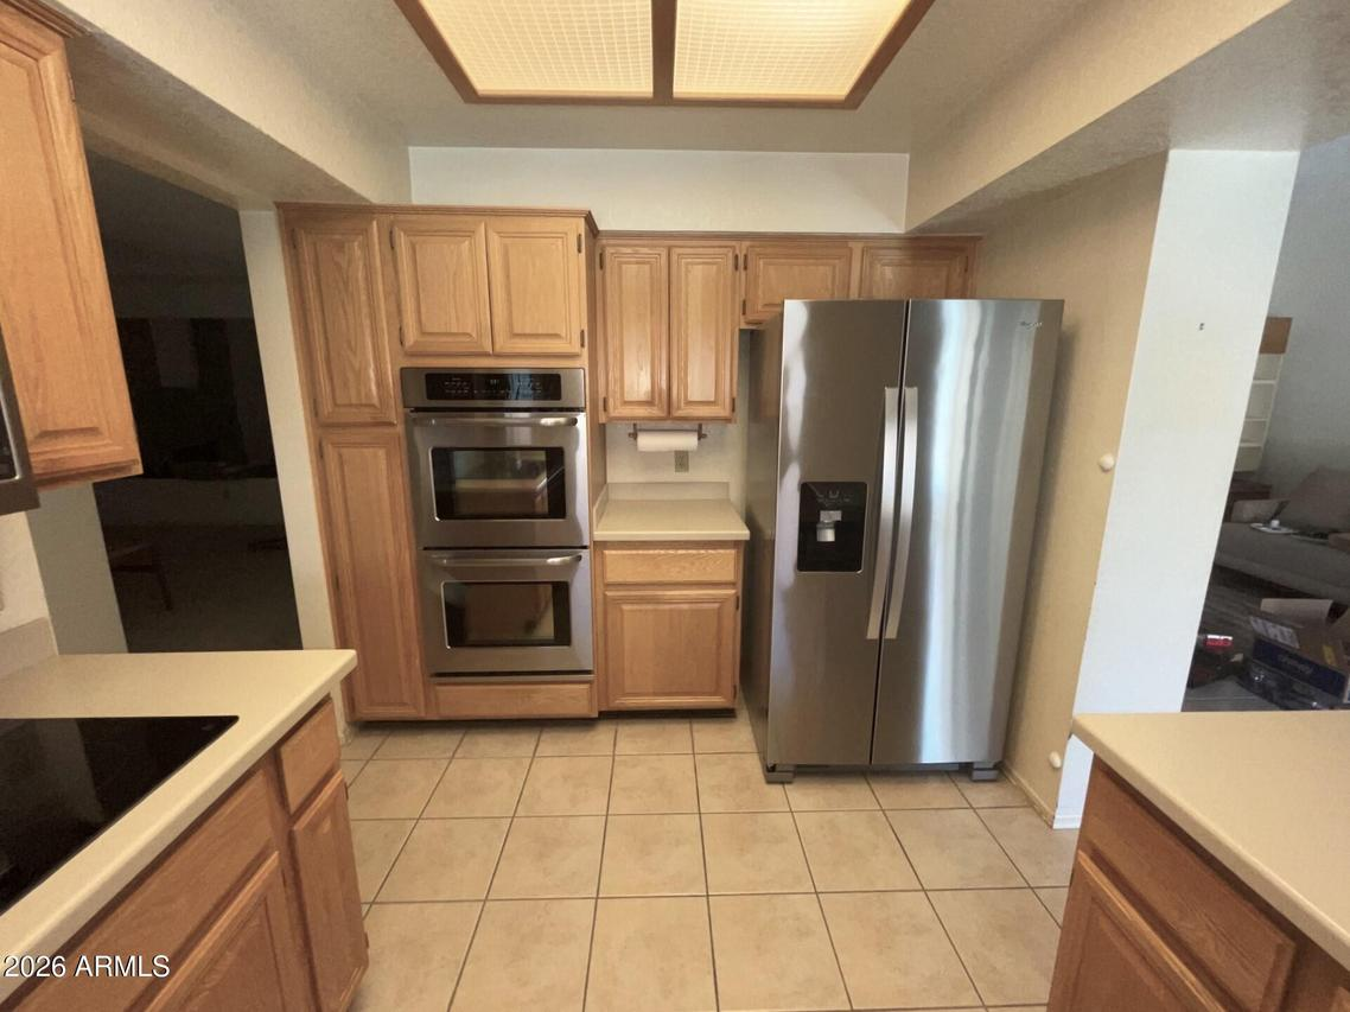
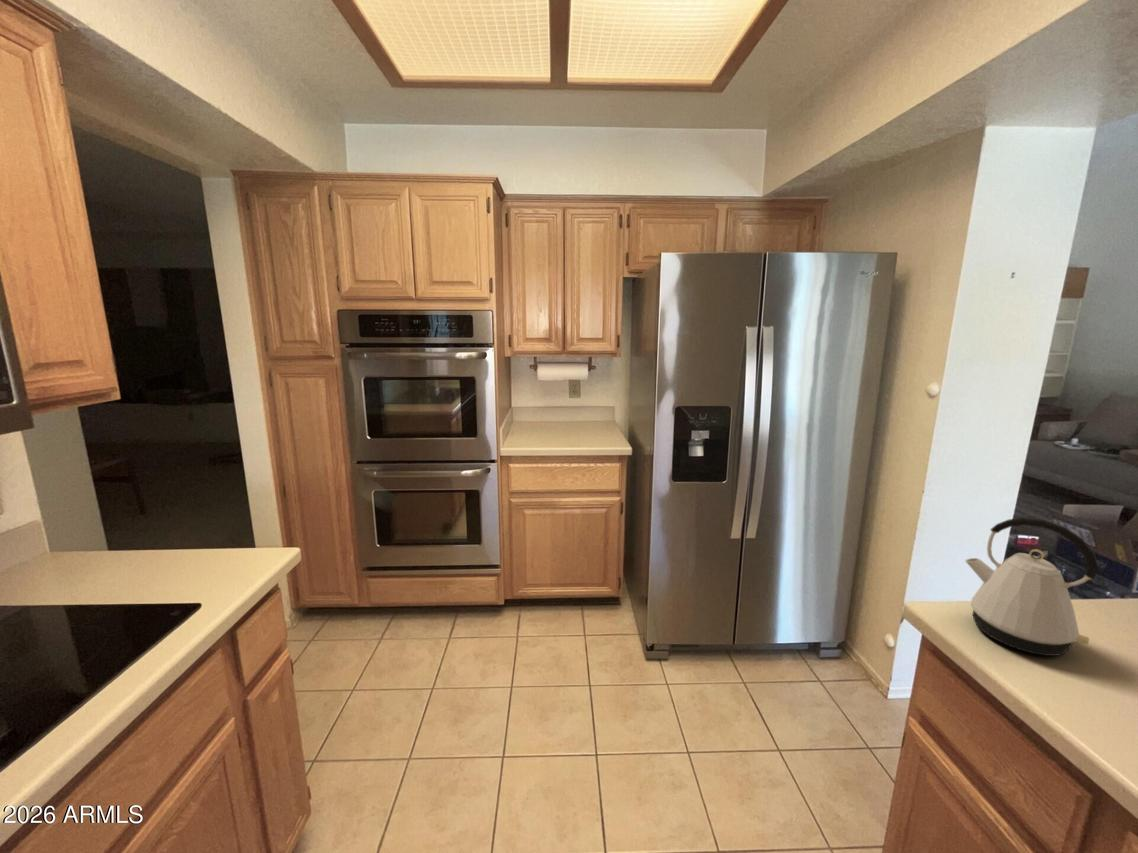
+ kettle (1026, 578)
